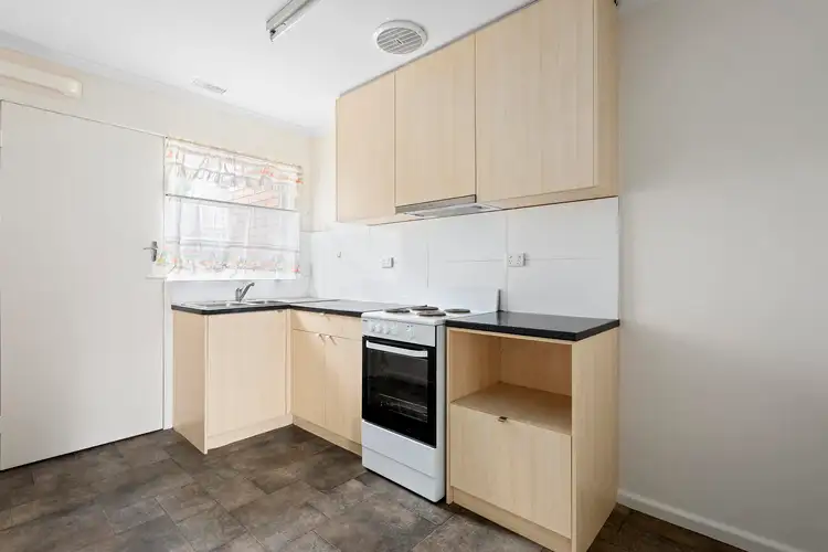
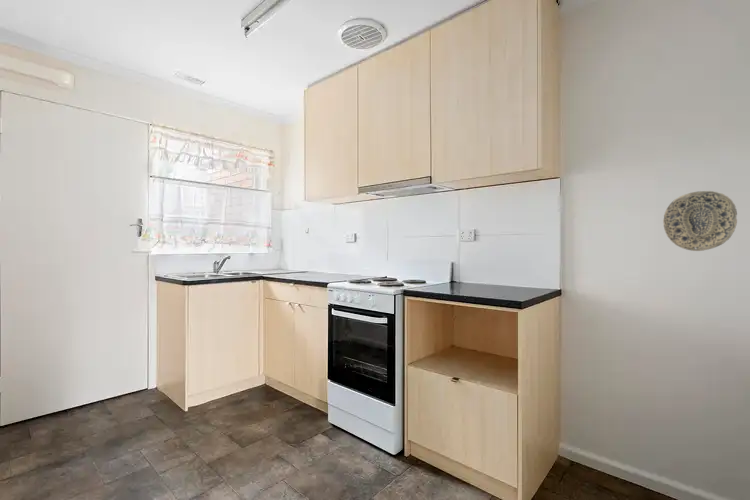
+ decorative plate (698, 221)
